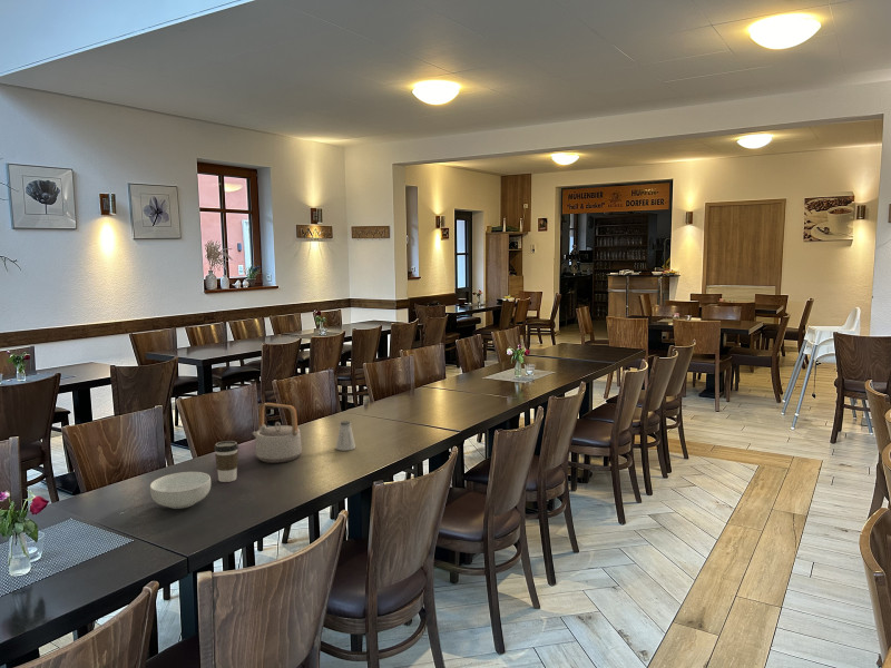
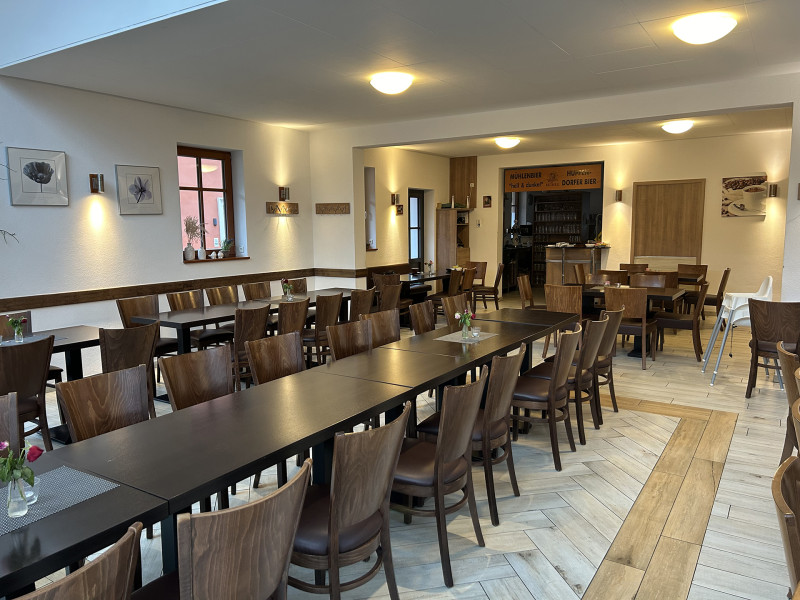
- coffee cup (226, 461)
- saltshaker (345, 434)
- teapot (274, 430)
- cereal bowl (180, 492)
